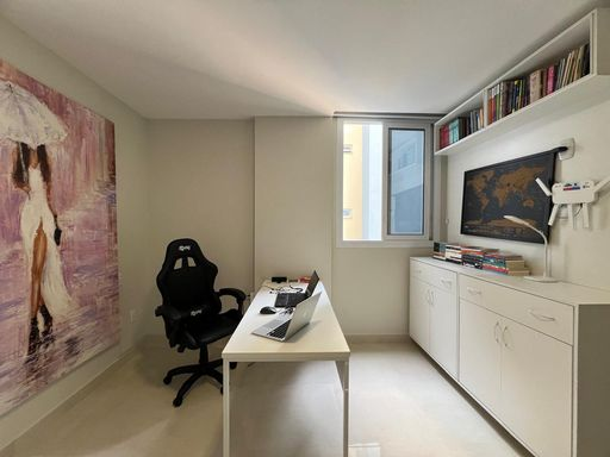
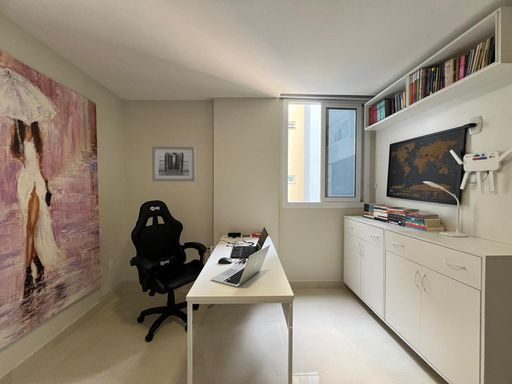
+ wall art (173, 164)
